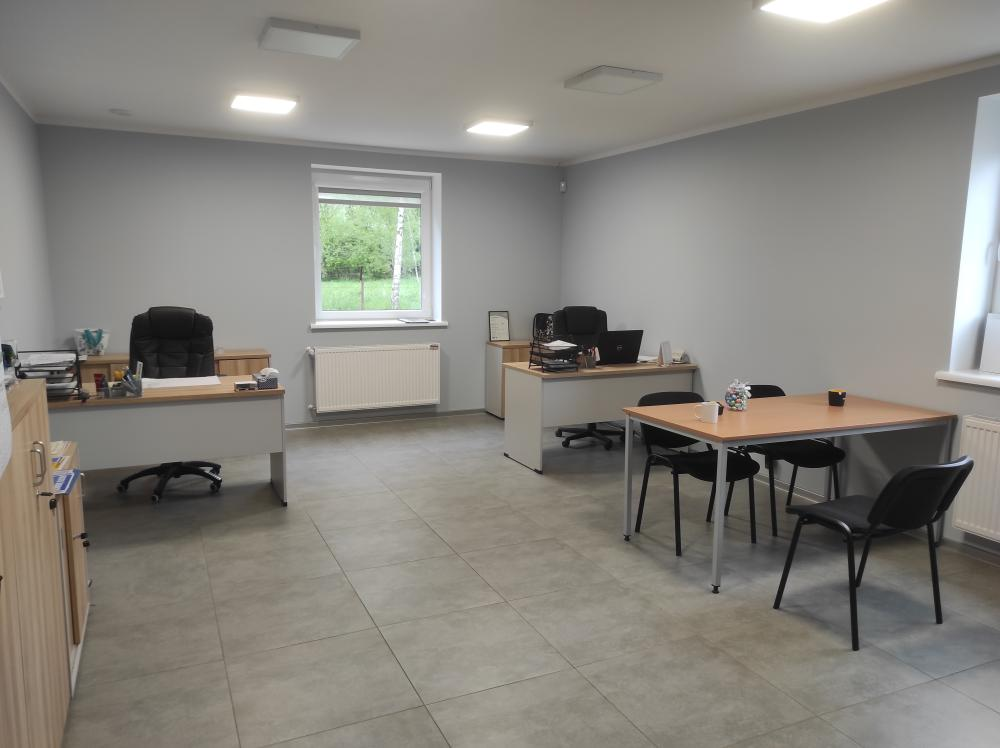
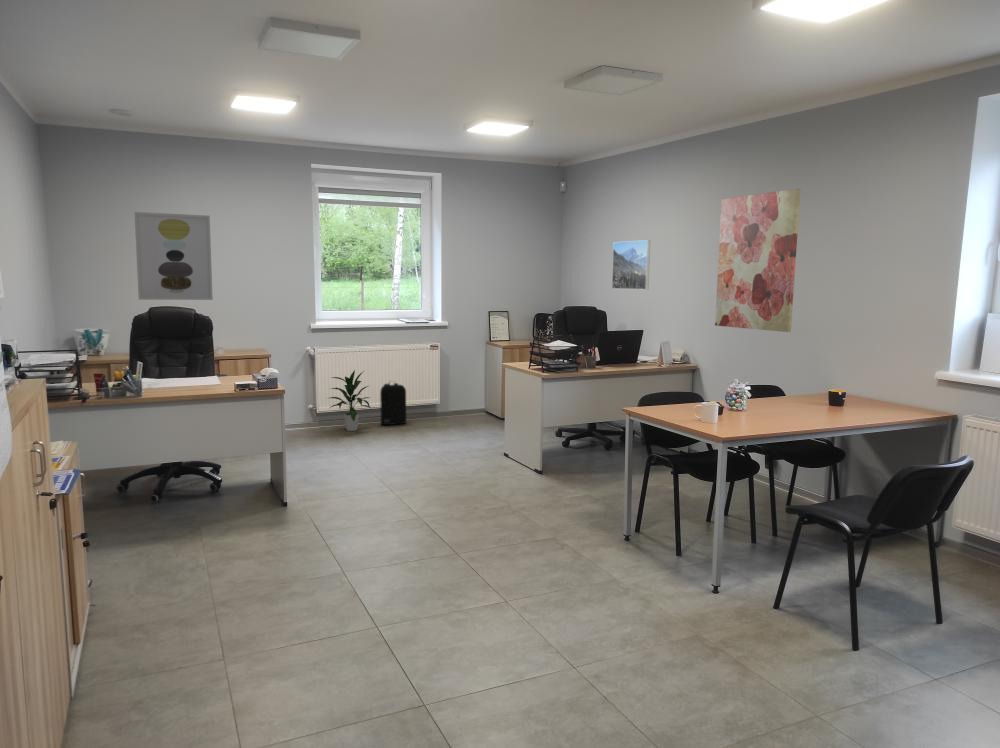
+ wall art (174, 257)
+ indoor plant (350, 400)
+ backpack (392, 402)
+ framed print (630, 265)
+ wall art (754, 262)
